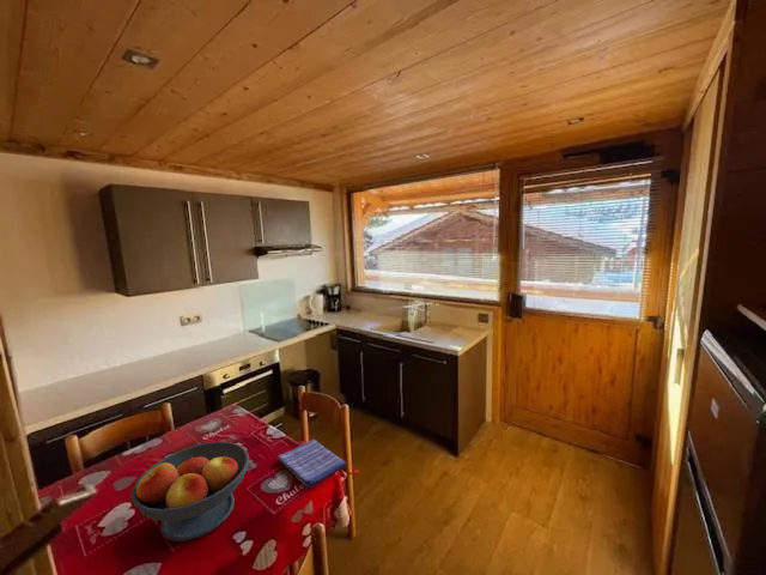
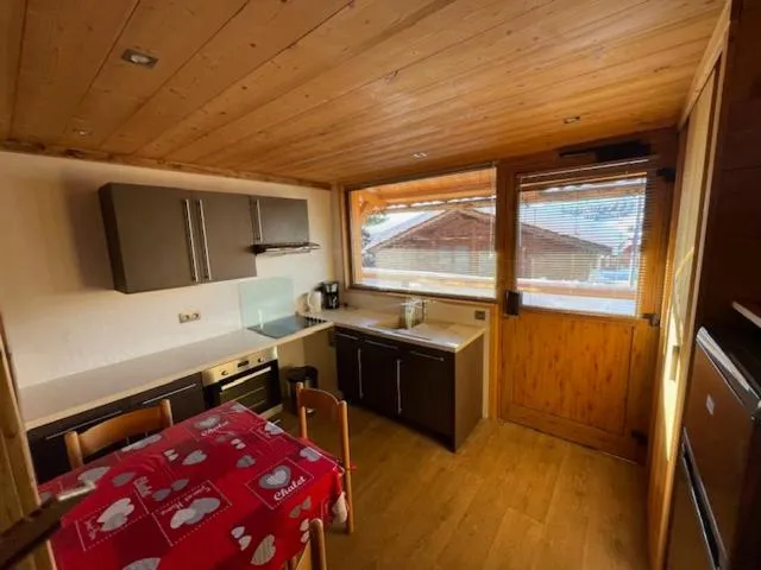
- fruit bowl (195, 484)
- dish towel (311, 460)
